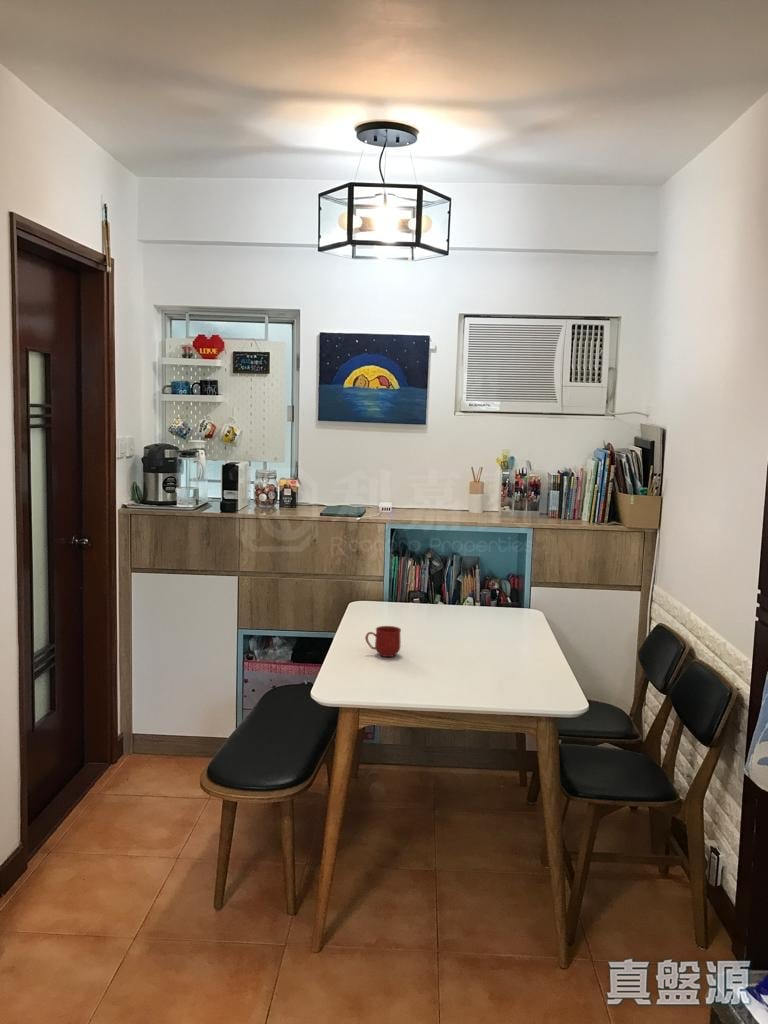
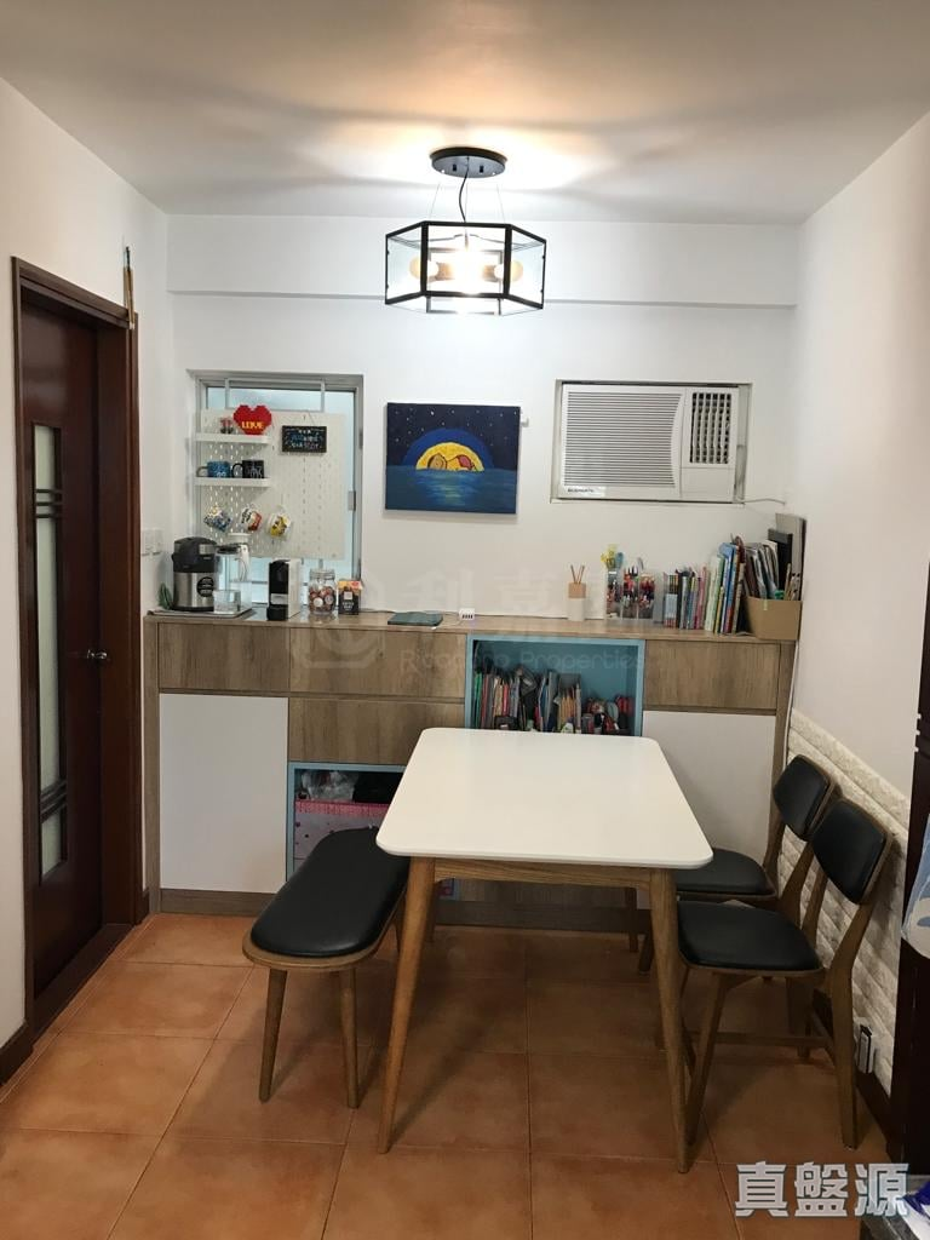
- mug (382, 641)
